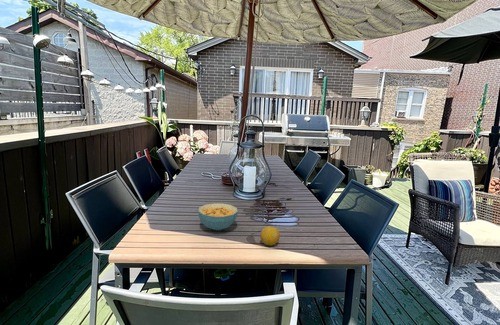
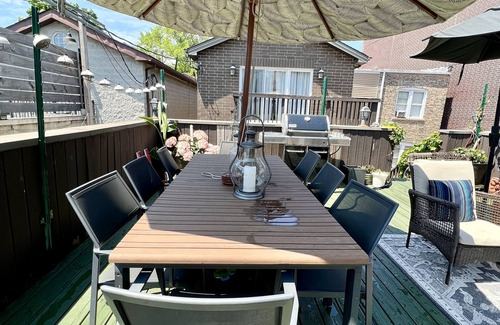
- cereal bowl (217, 218)
- fruit (270, 235)
